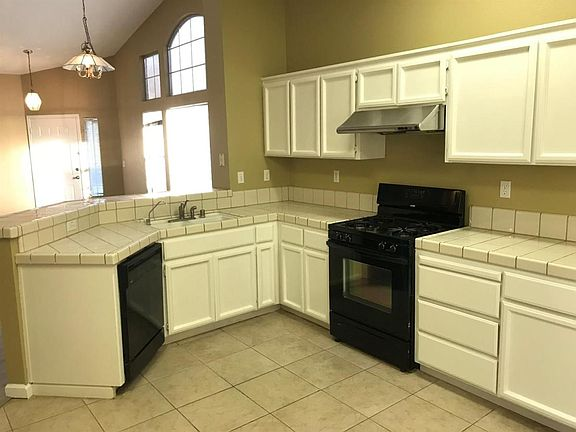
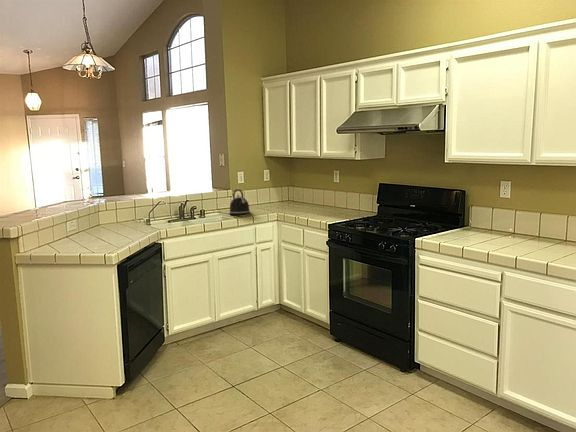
+ kettle (239, 201)
